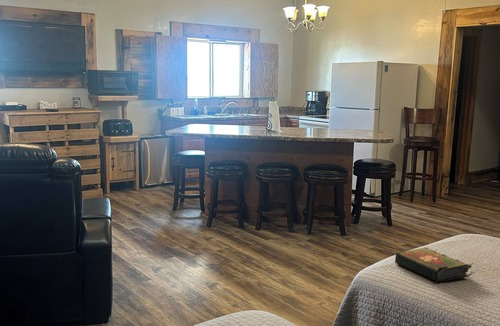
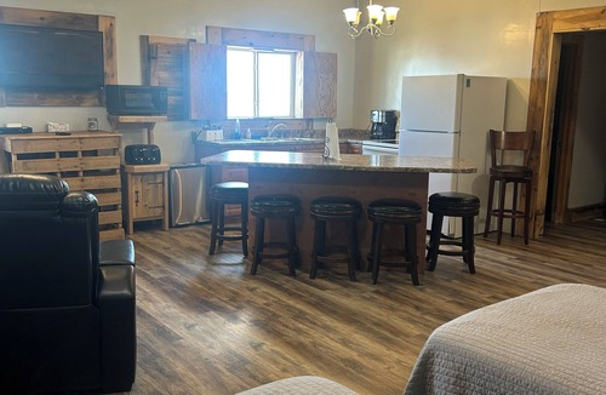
- book (432, 264)
